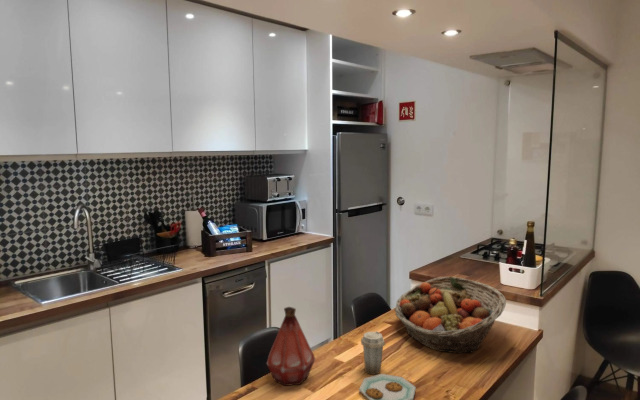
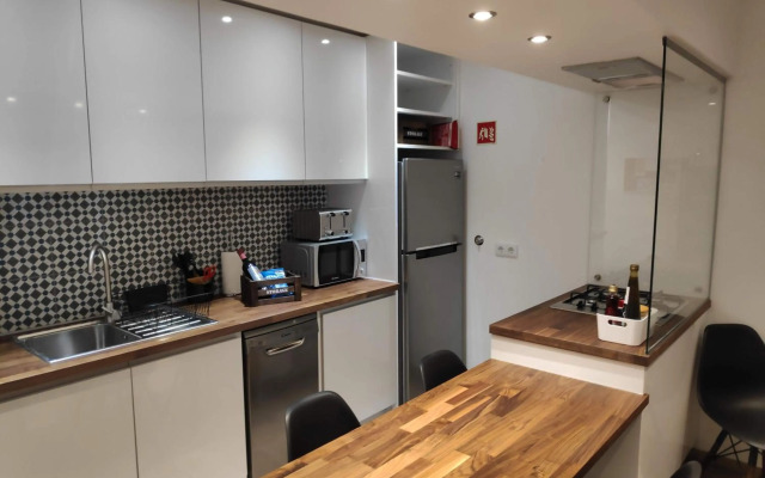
- plate (380, 364)
- bottle (289, 343)
- fruit basket (447, 311)
